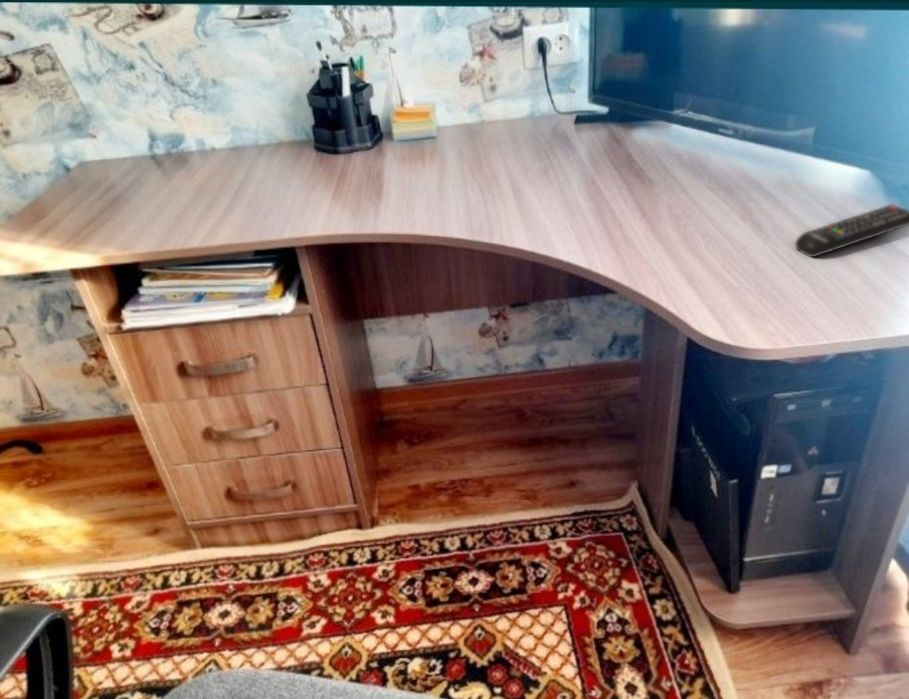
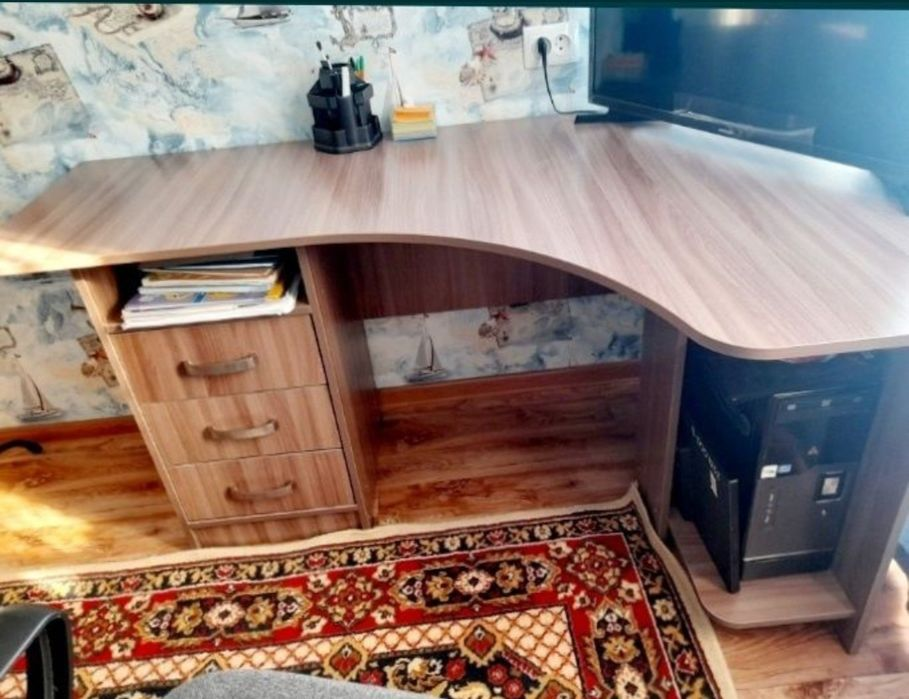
- remote control (860, 229)
